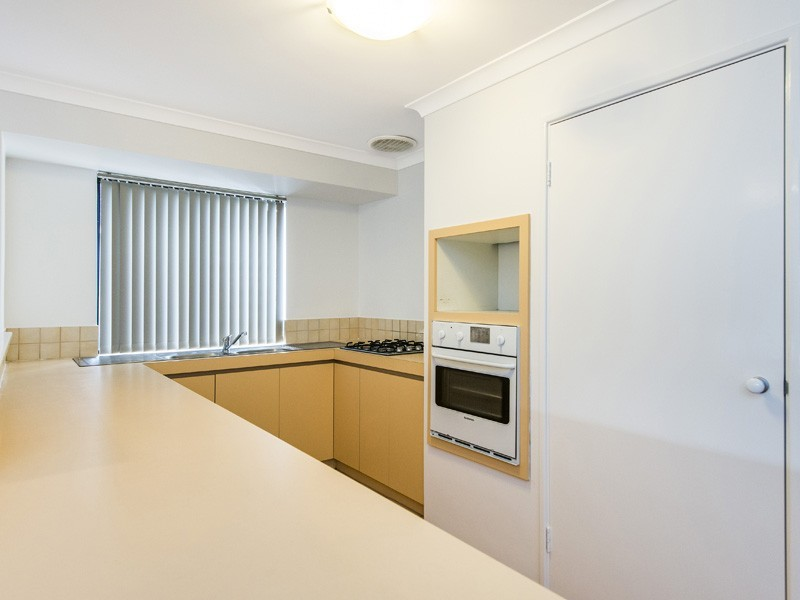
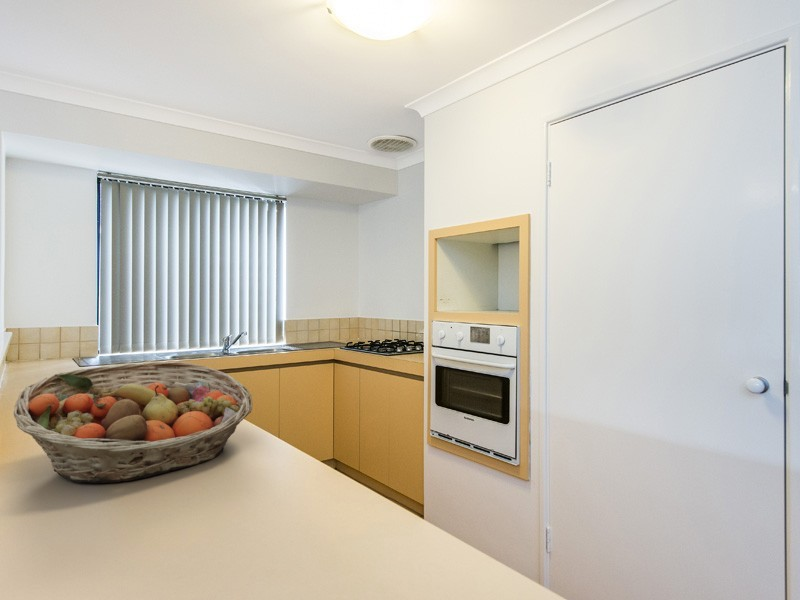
+ fruit basket (145, 413)
